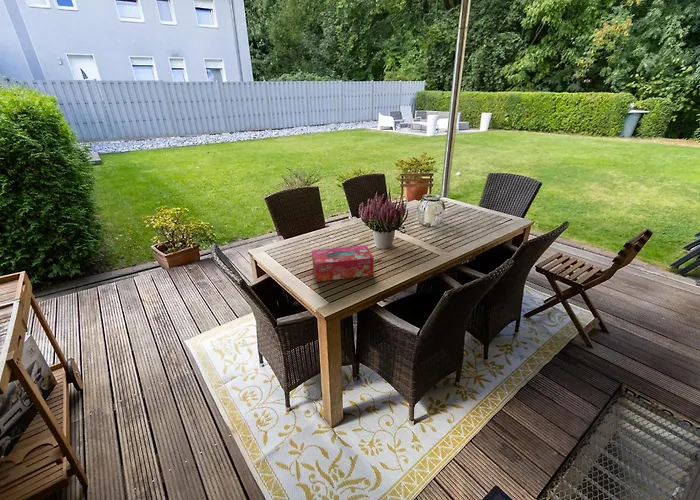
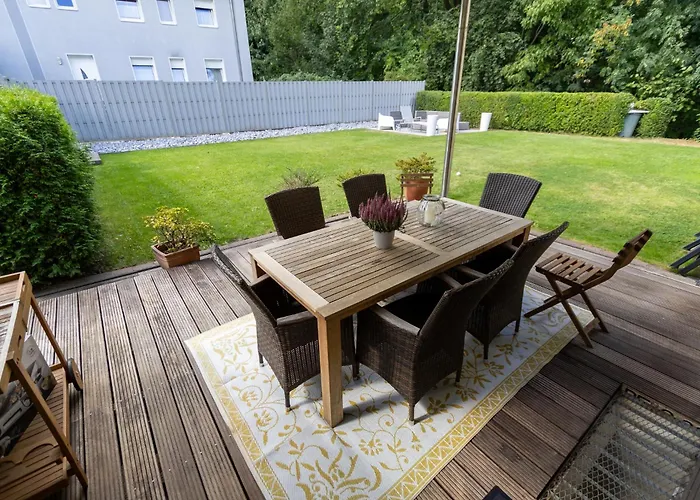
- tissue box (342, 262)
